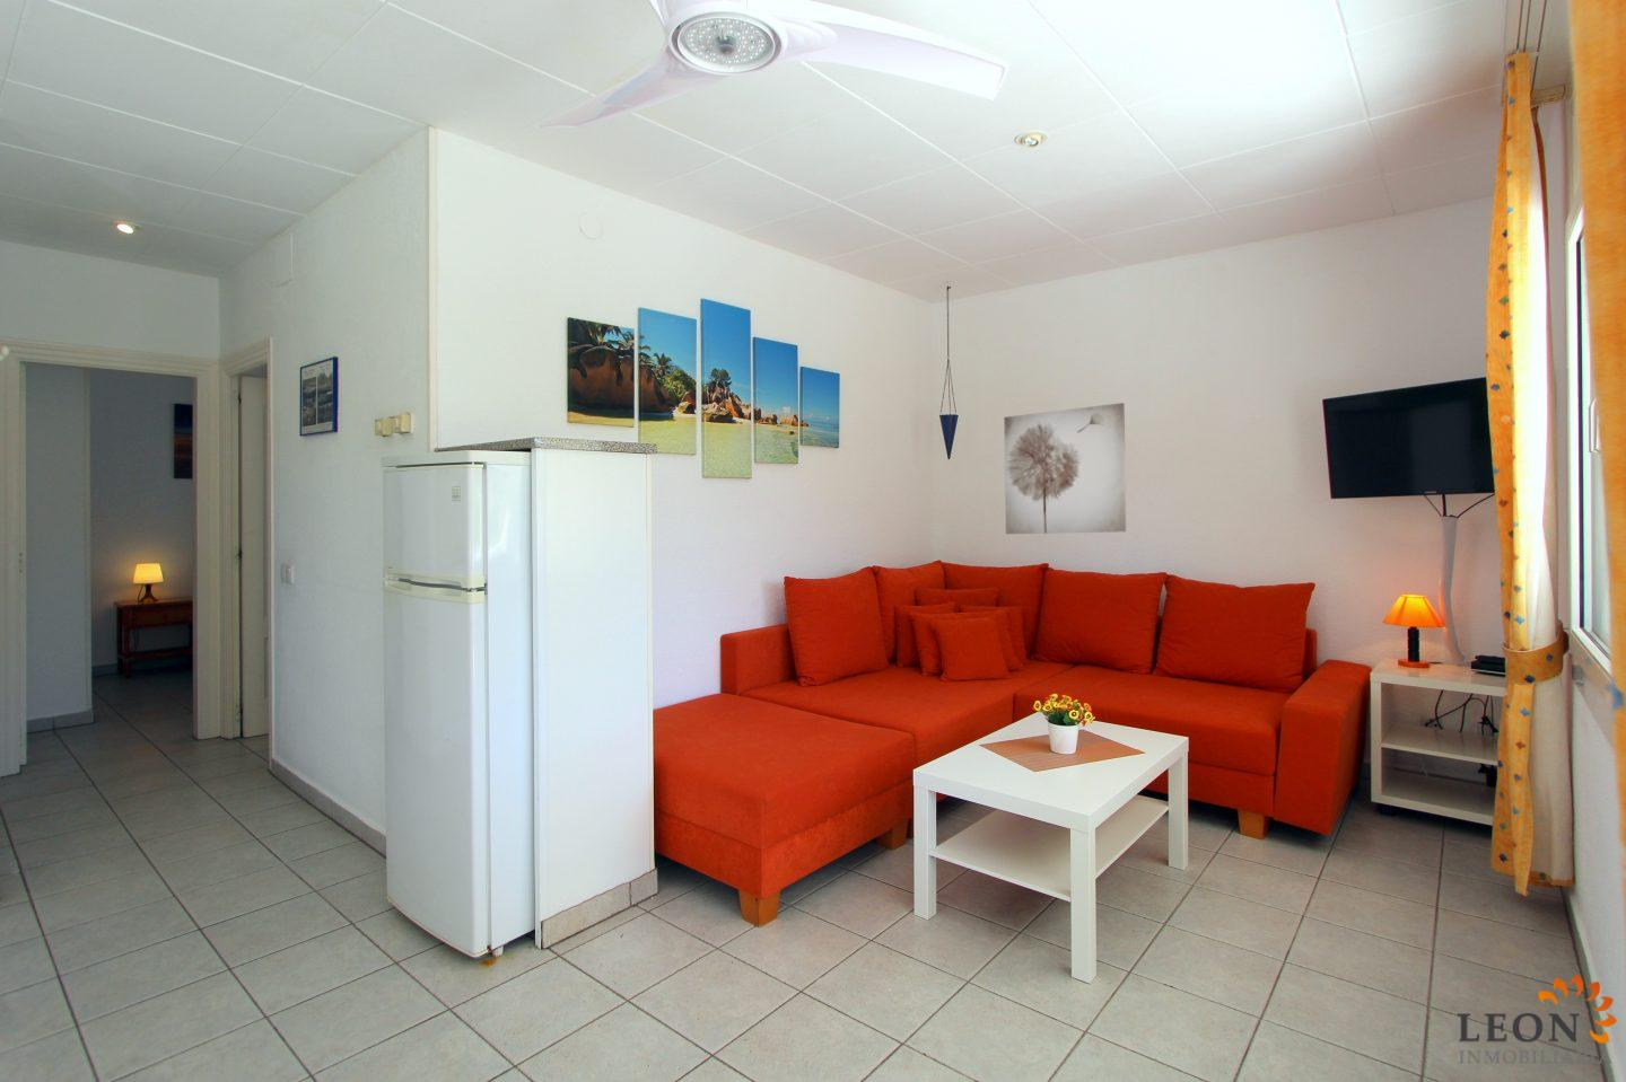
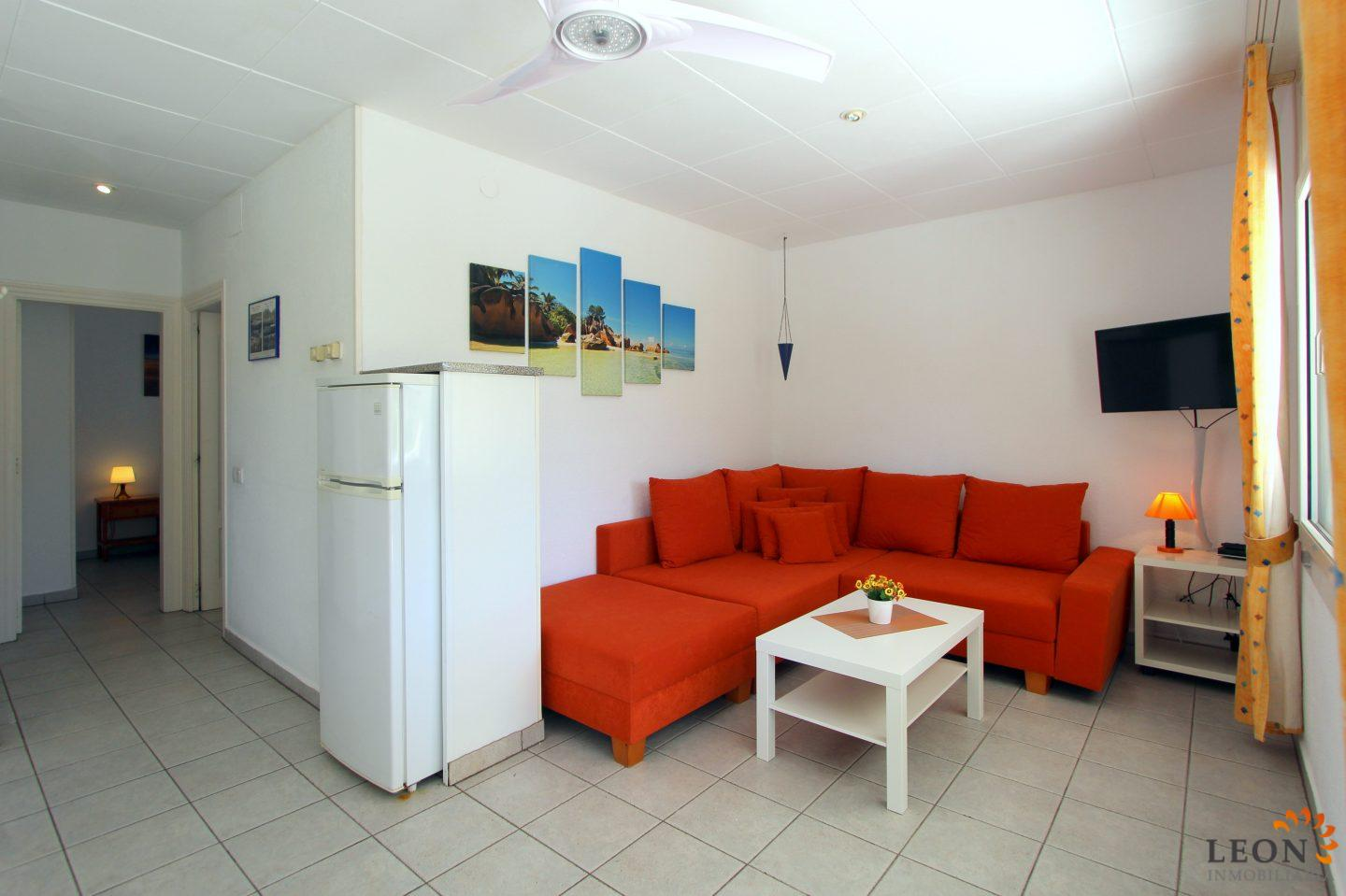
- wall art (1062, 472)
